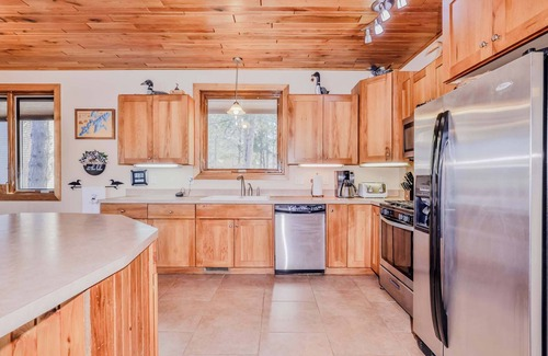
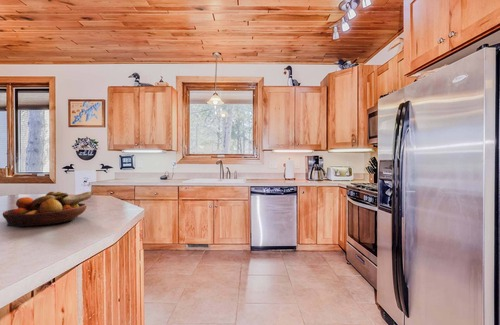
+ fruit bowl (48, 205)
